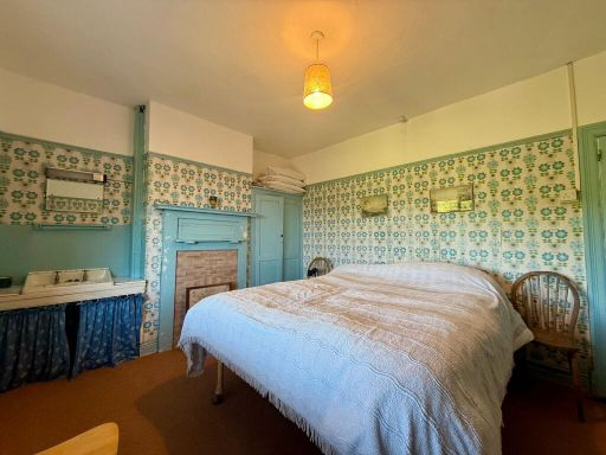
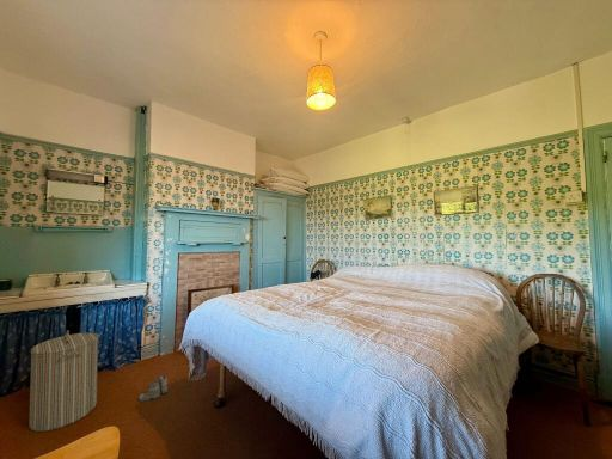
+ laundry hamper (66, 371)
+ boots (155, 385)
